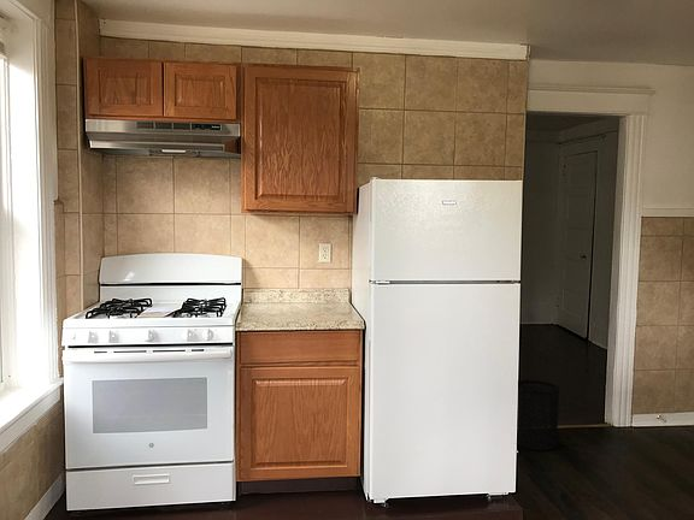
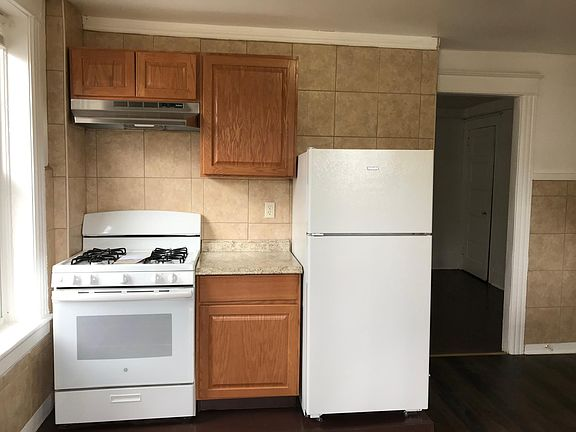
- trash can (535, 413)
